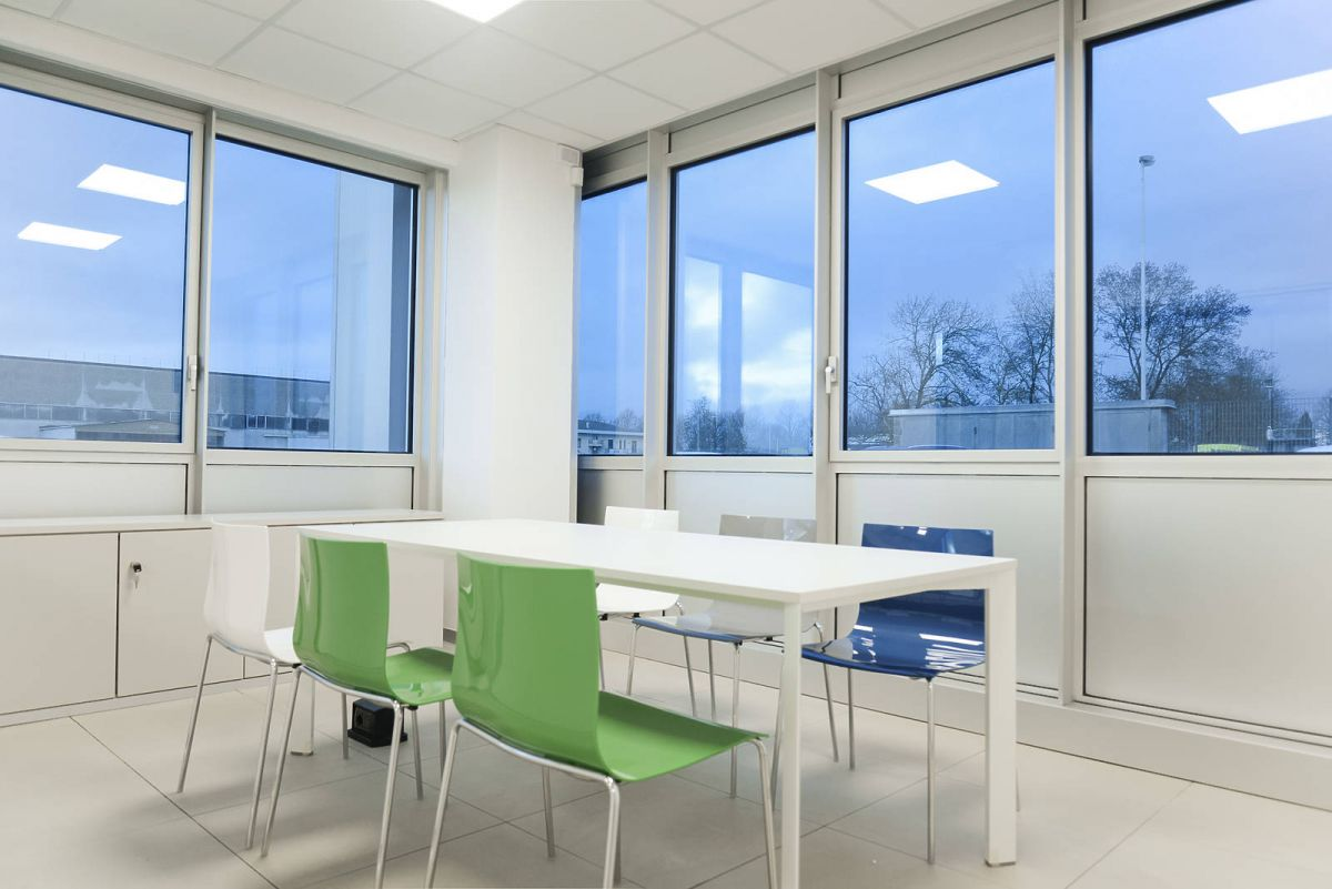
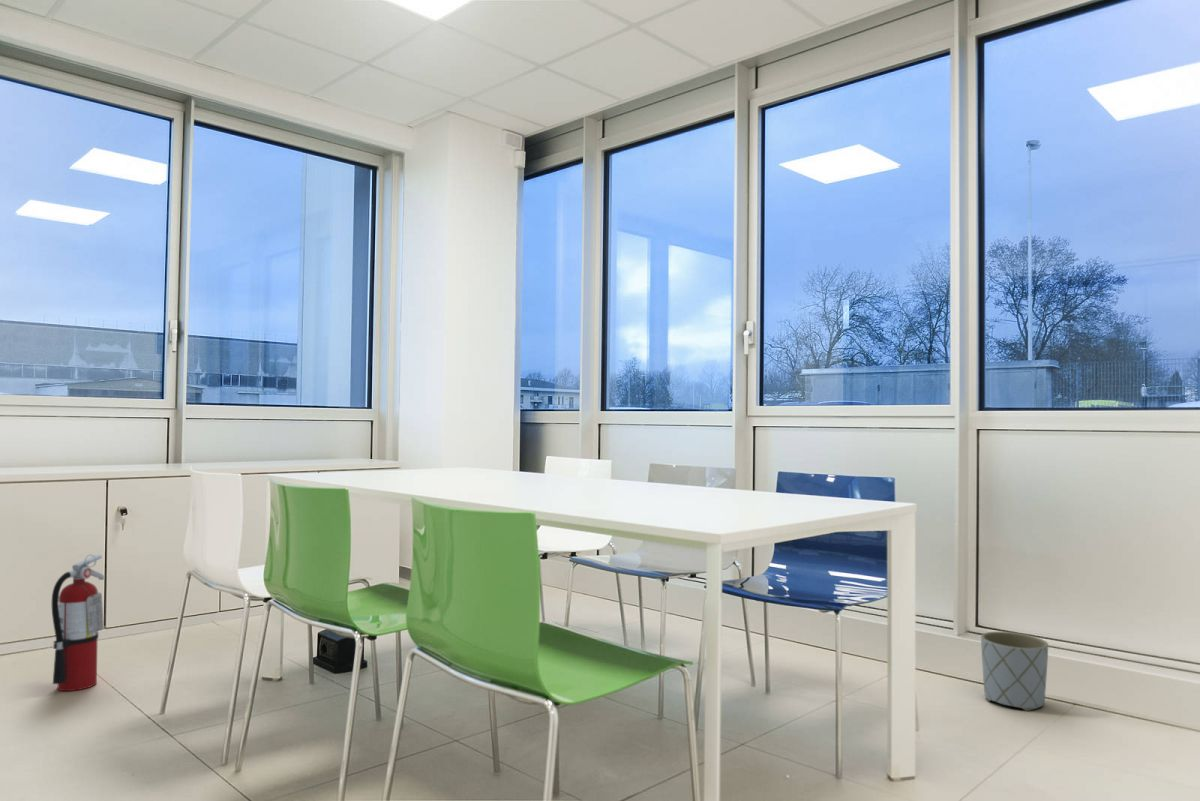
+ planter (1014, 670)
+ fire extinguisher (77, 620)
